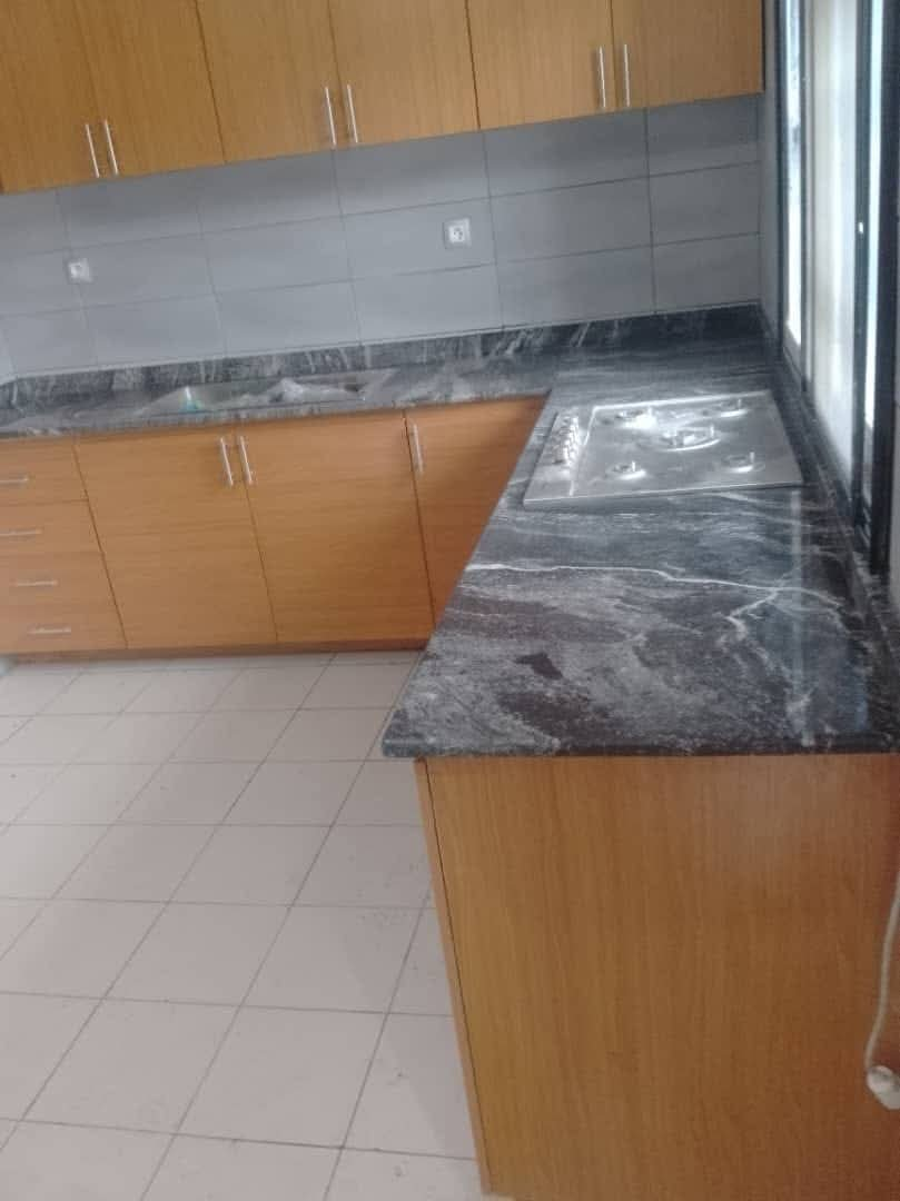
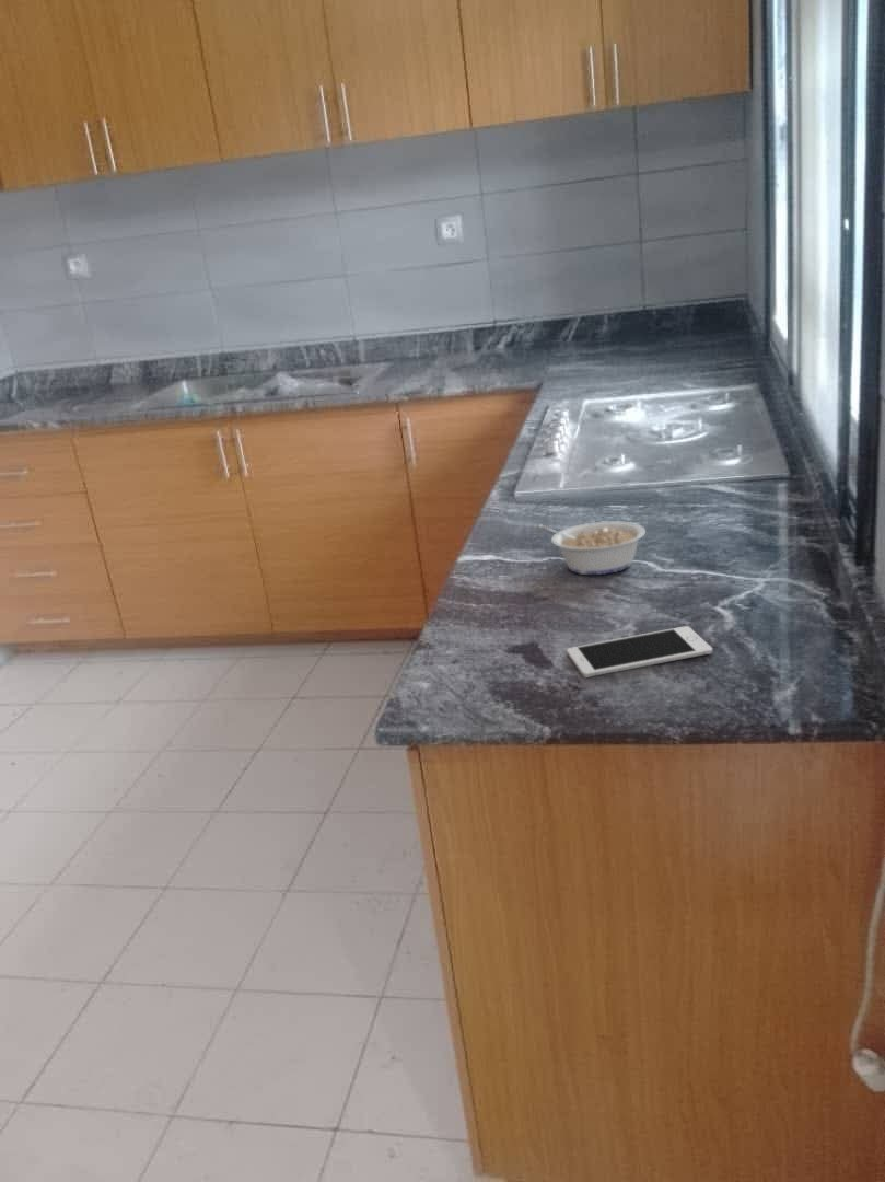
+ legume (595, 547)
+ cell phone (638, 650)
